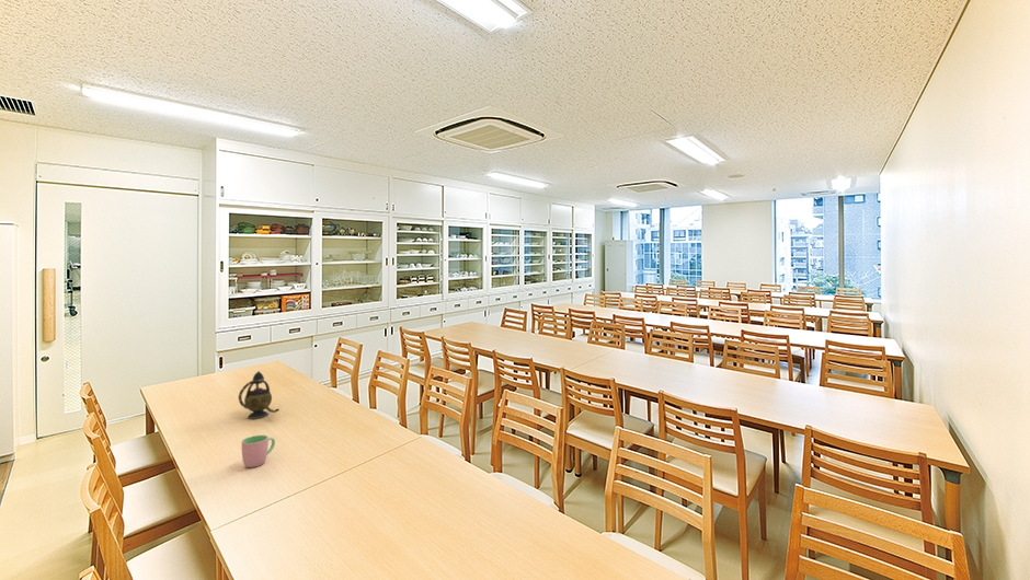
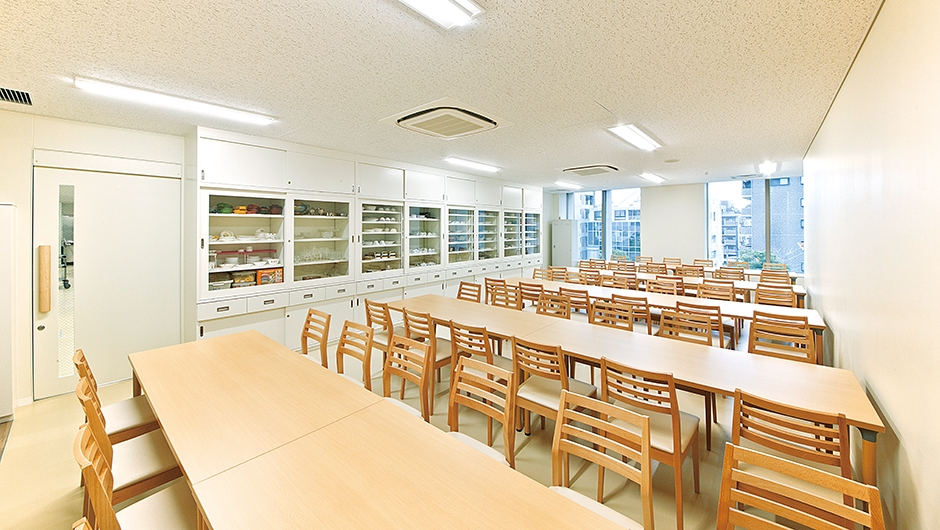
- teapot (262, 394)
- cup (259, 450)
